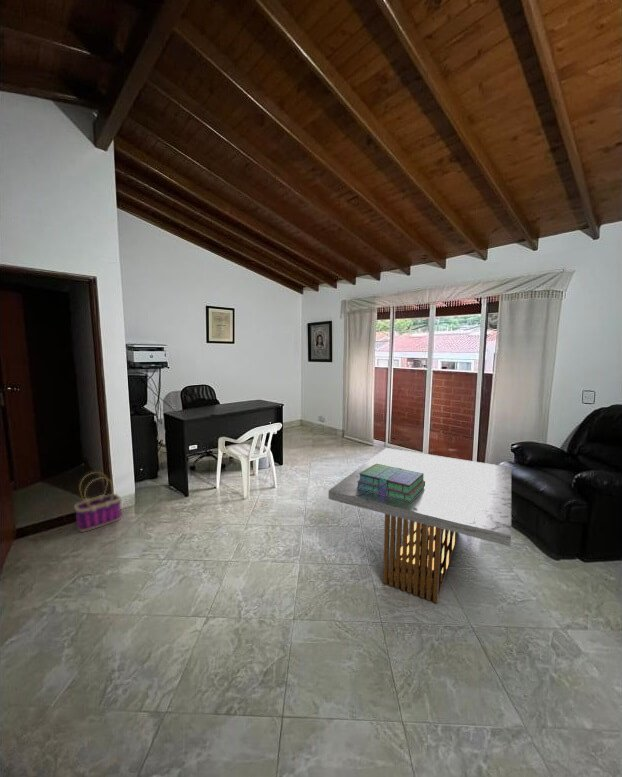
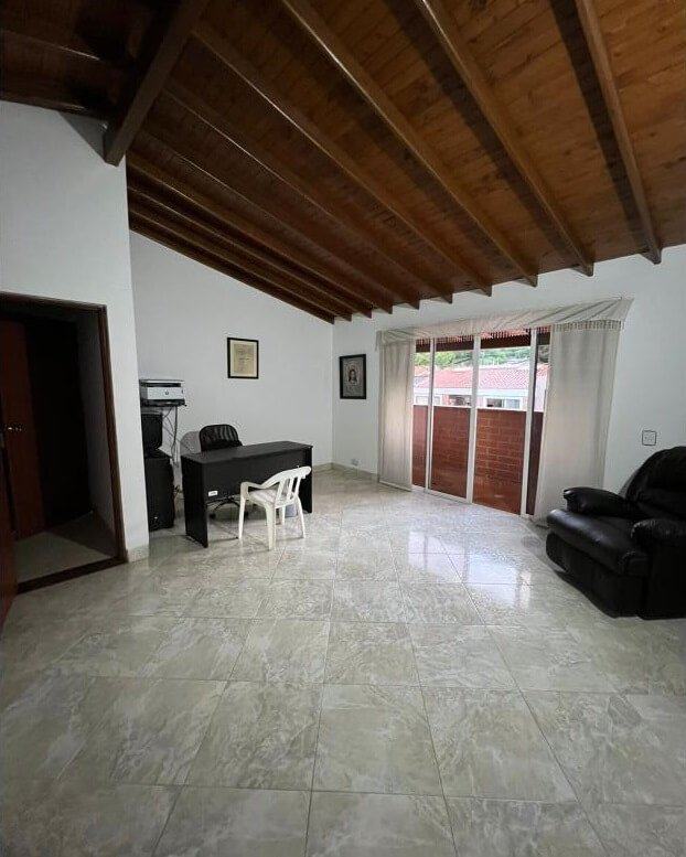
- coffee table (427, 516)
- basket (97, 498)
- stack of books (391, 479)
